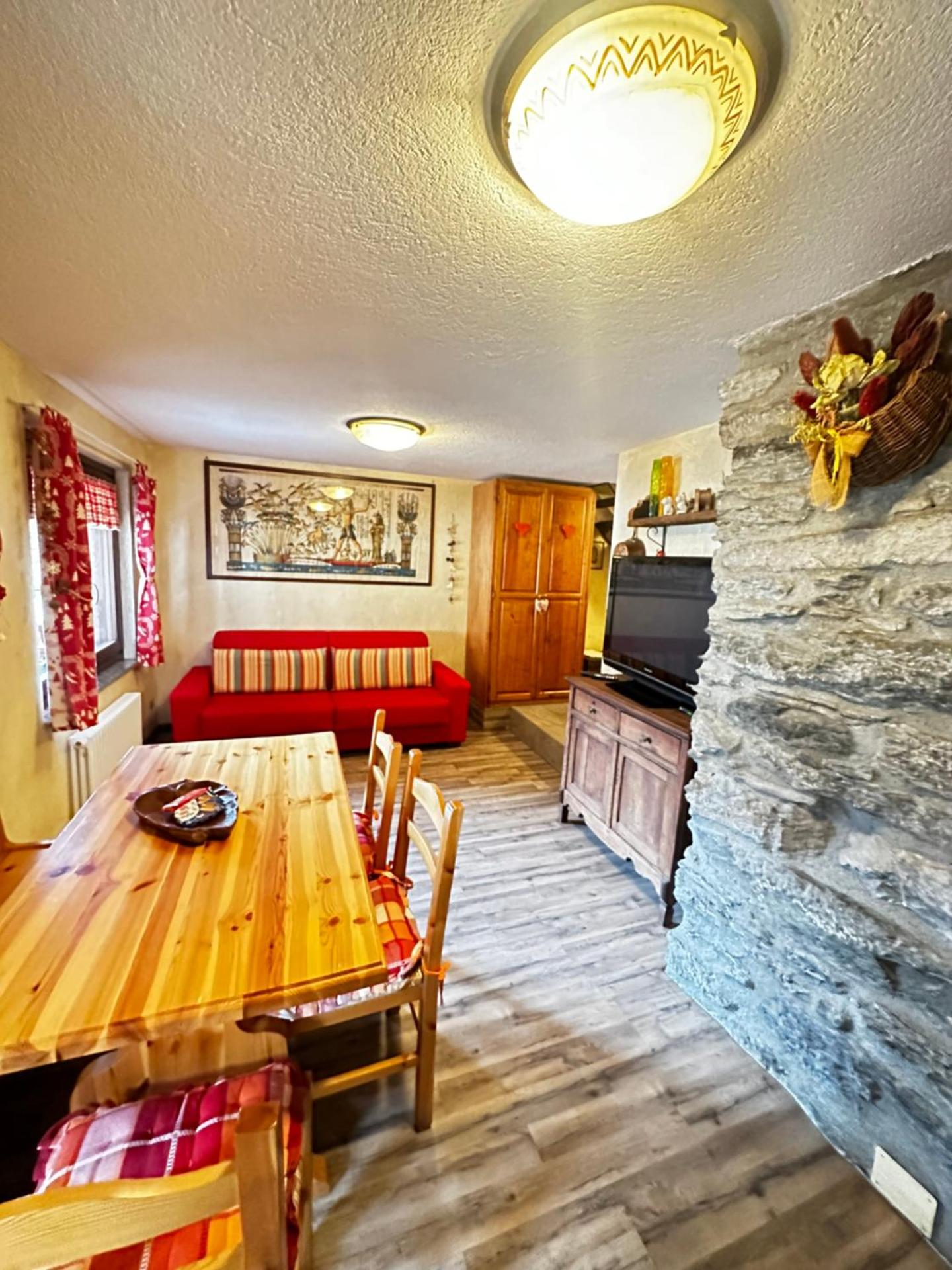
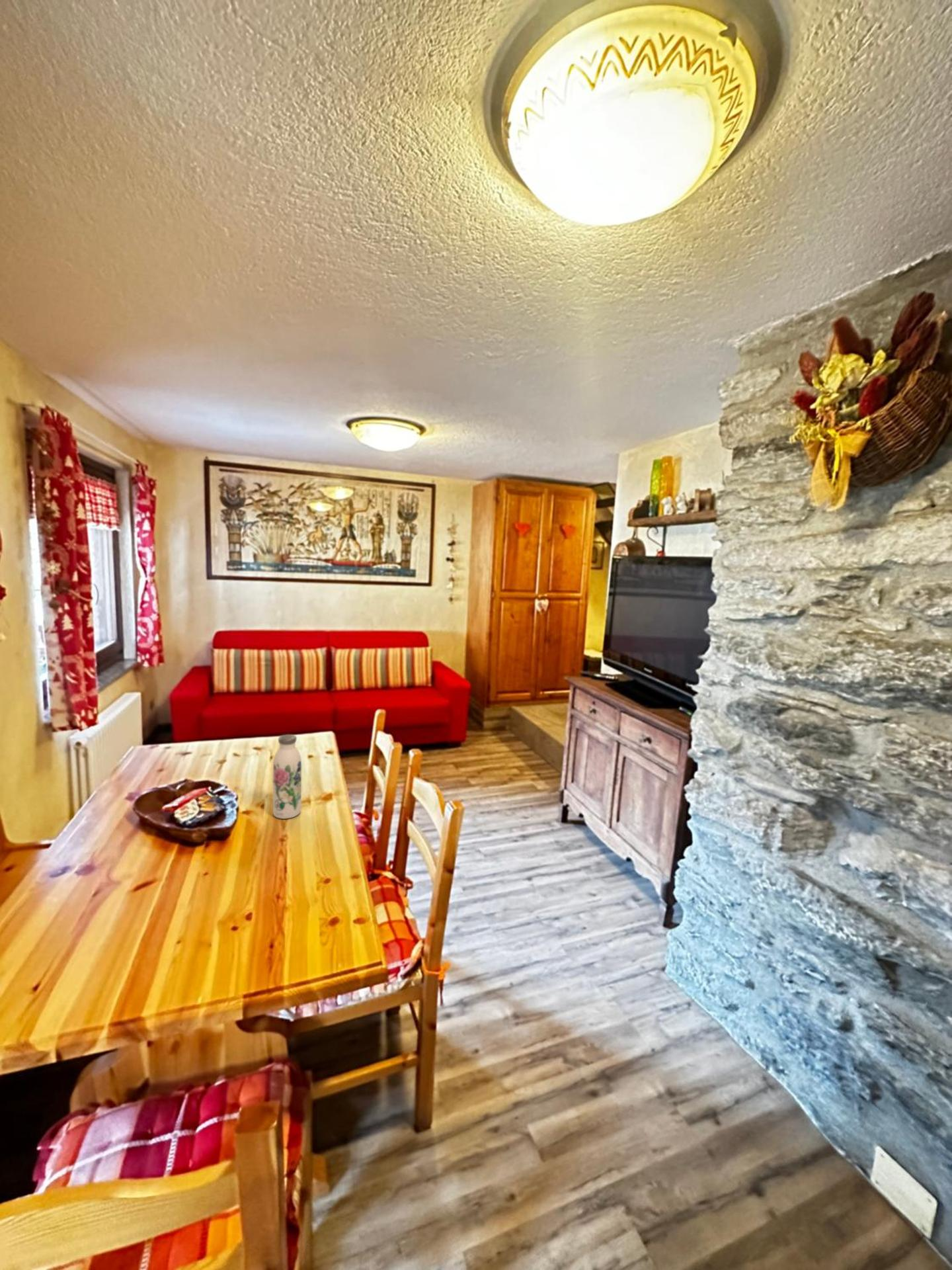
+ water bottle (287, 775)
